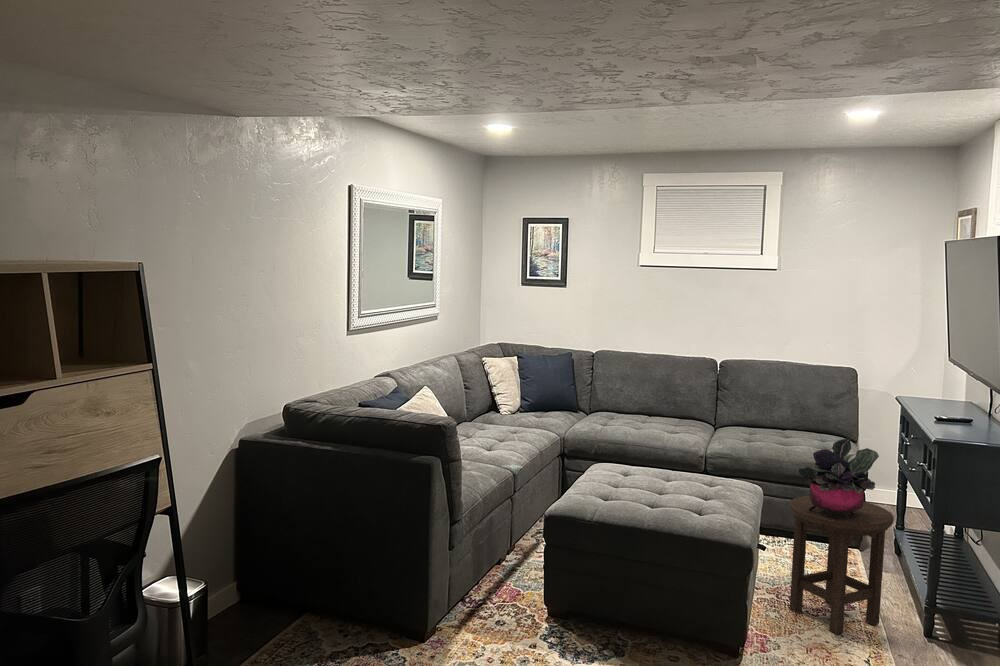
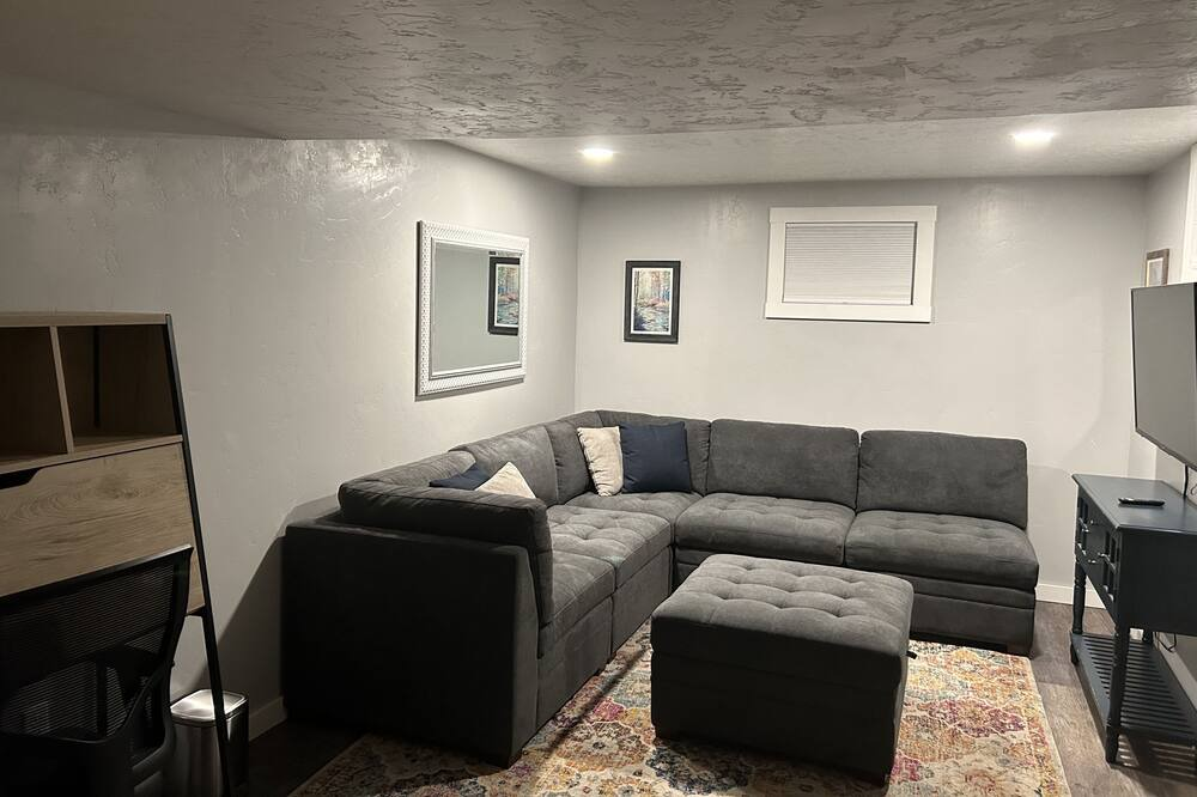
- stool (836, 563)
- potted plant (837, 473)
